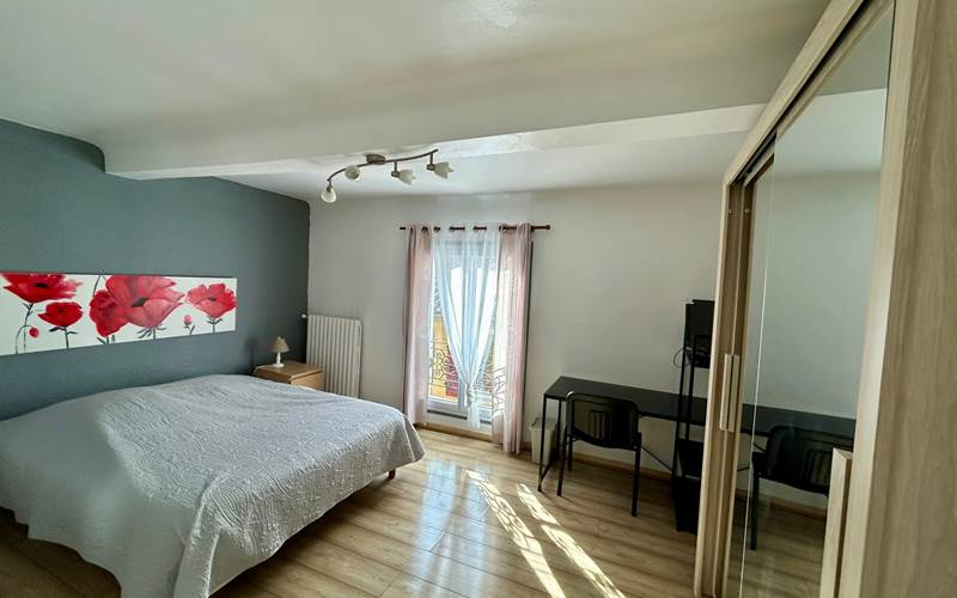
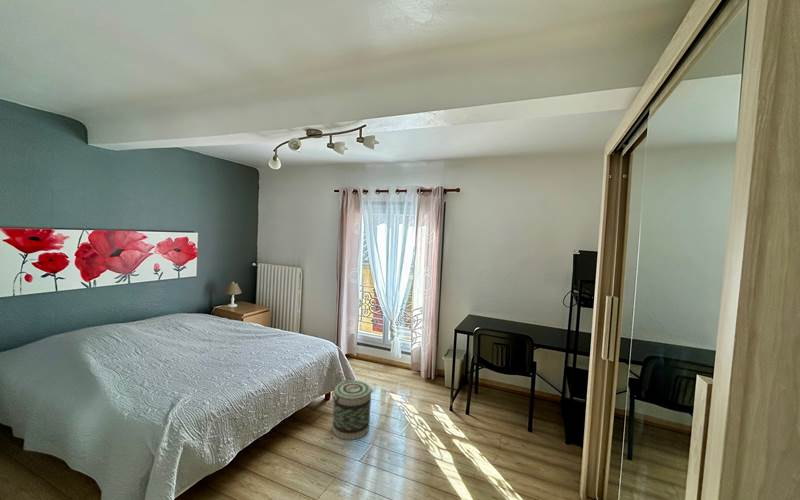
+ basket (351, 406)
